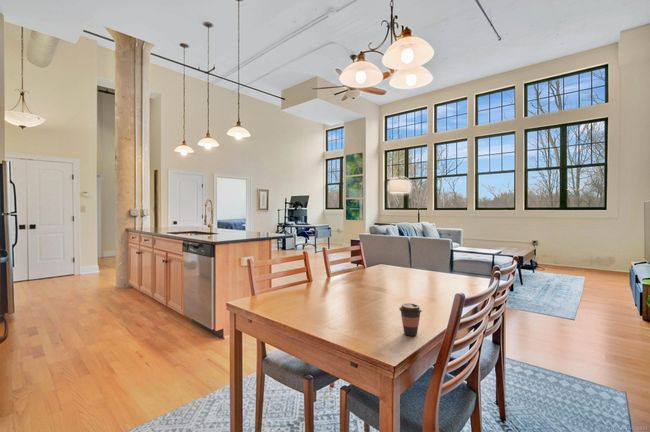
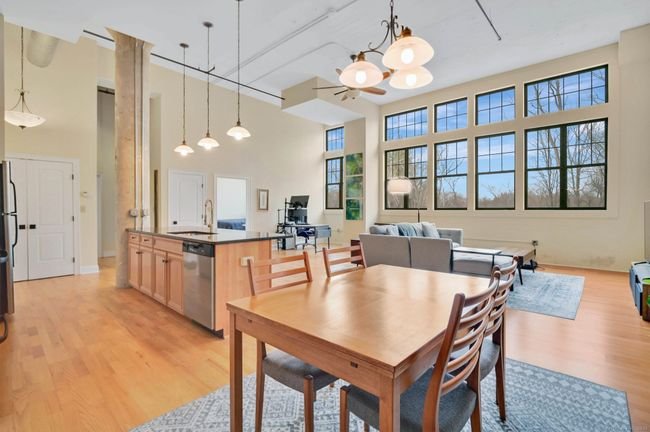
- coffee cup (410, 319)
